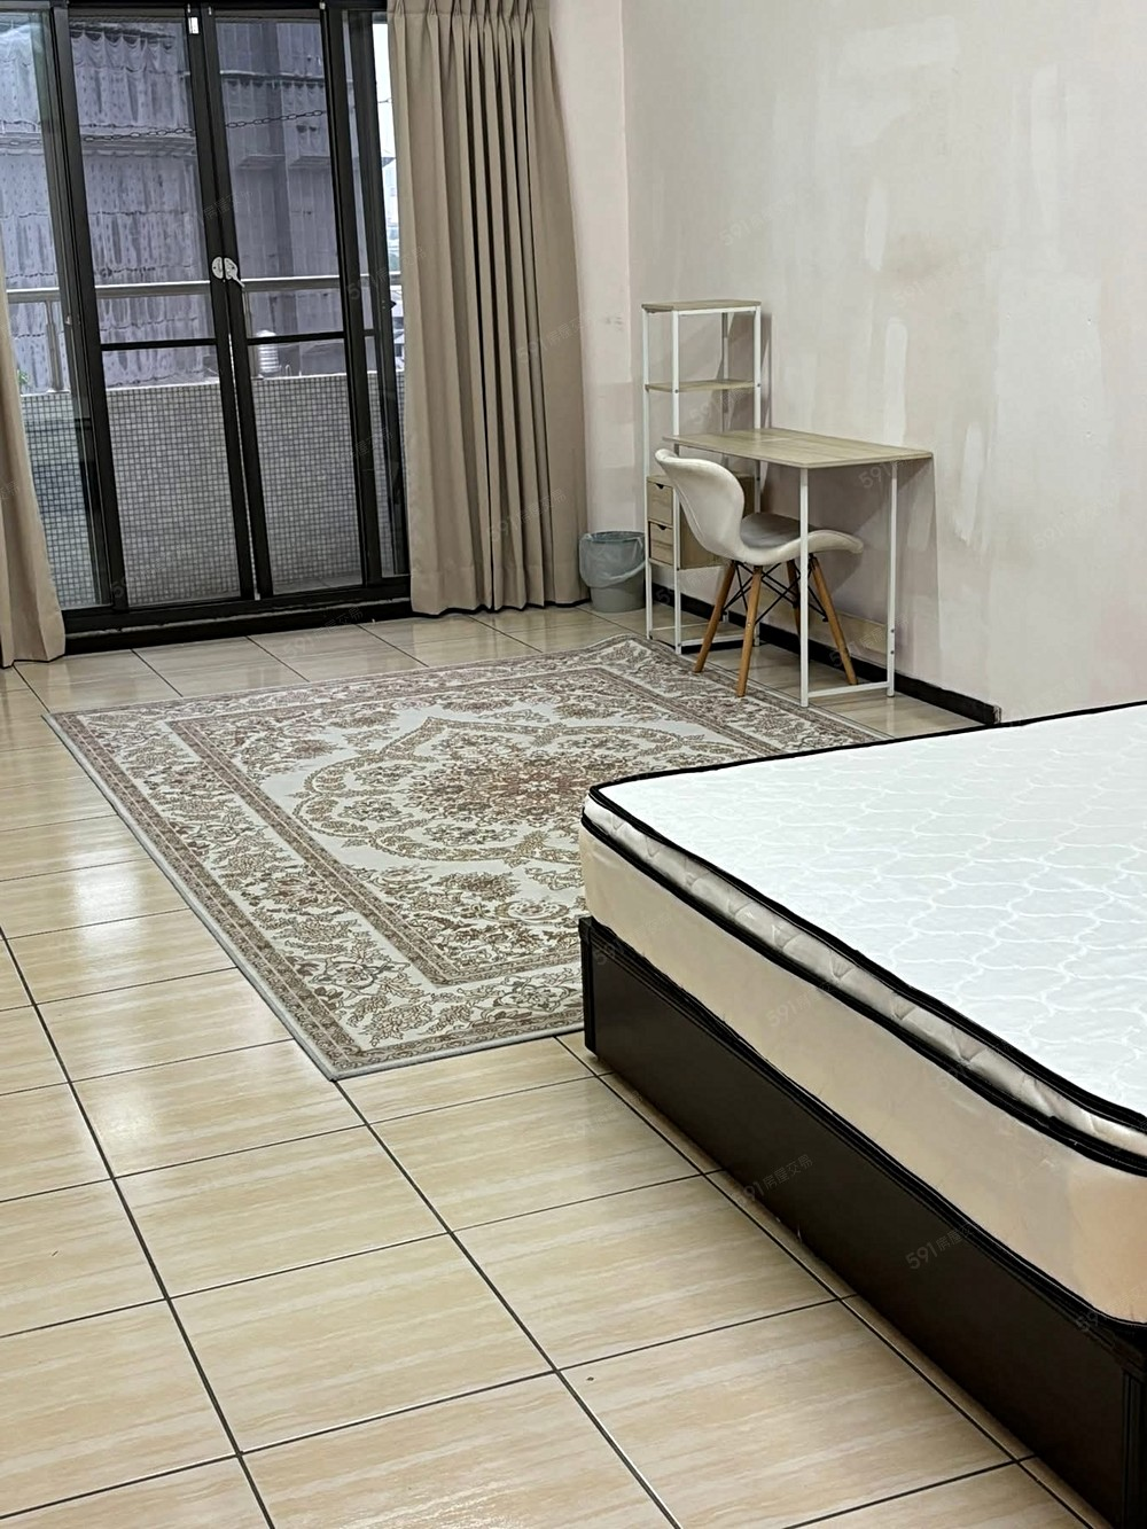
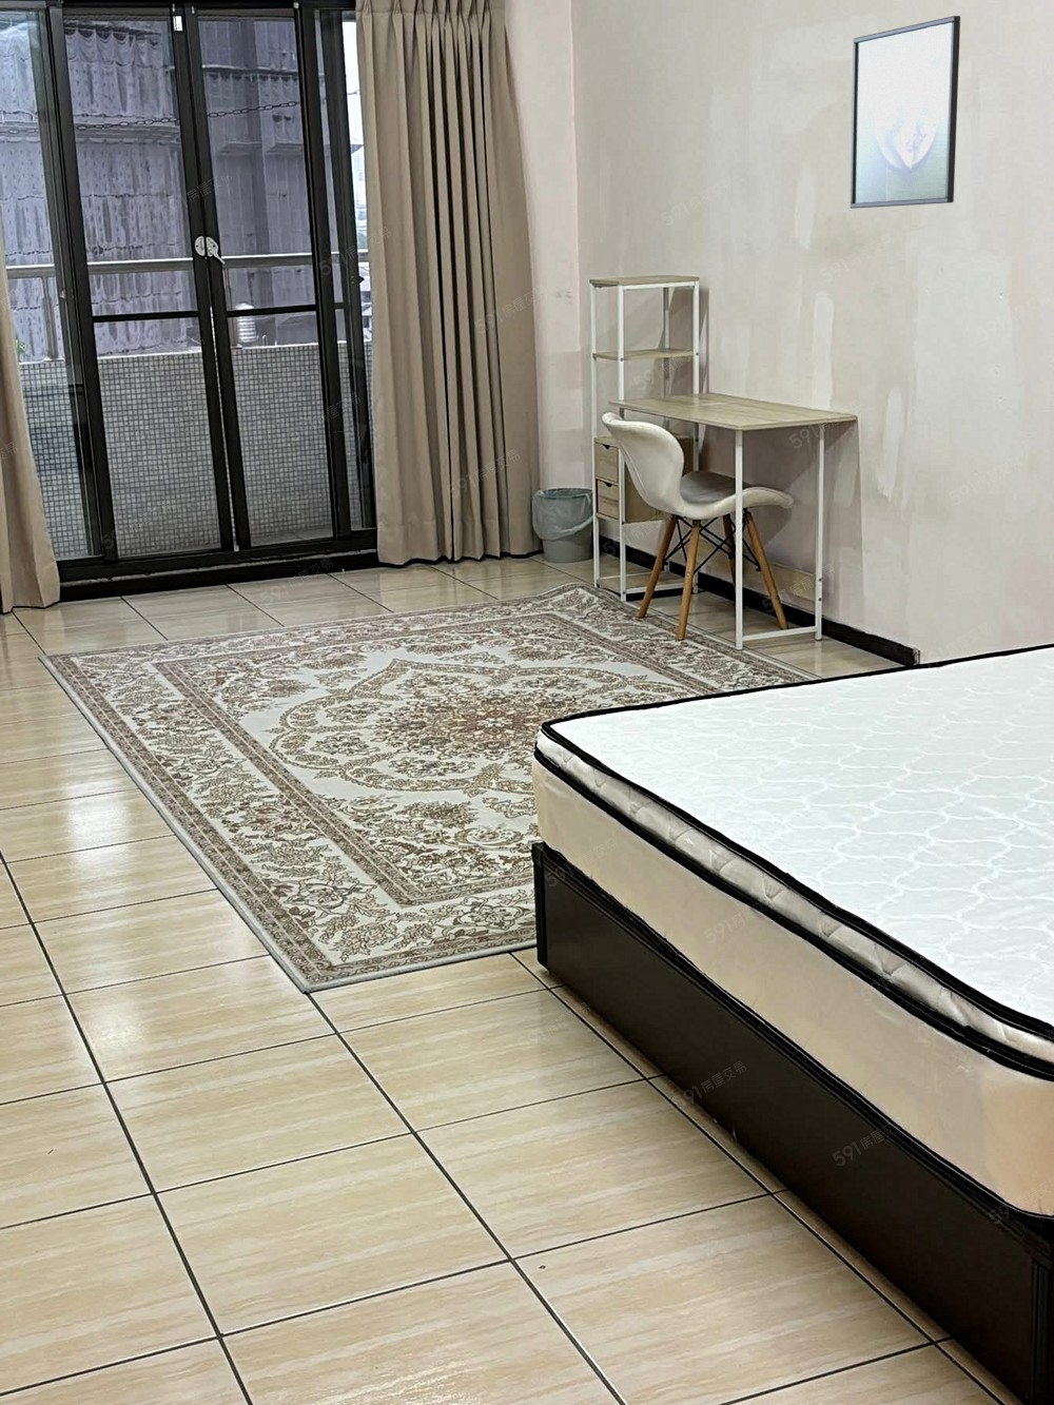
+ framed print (901, 117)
